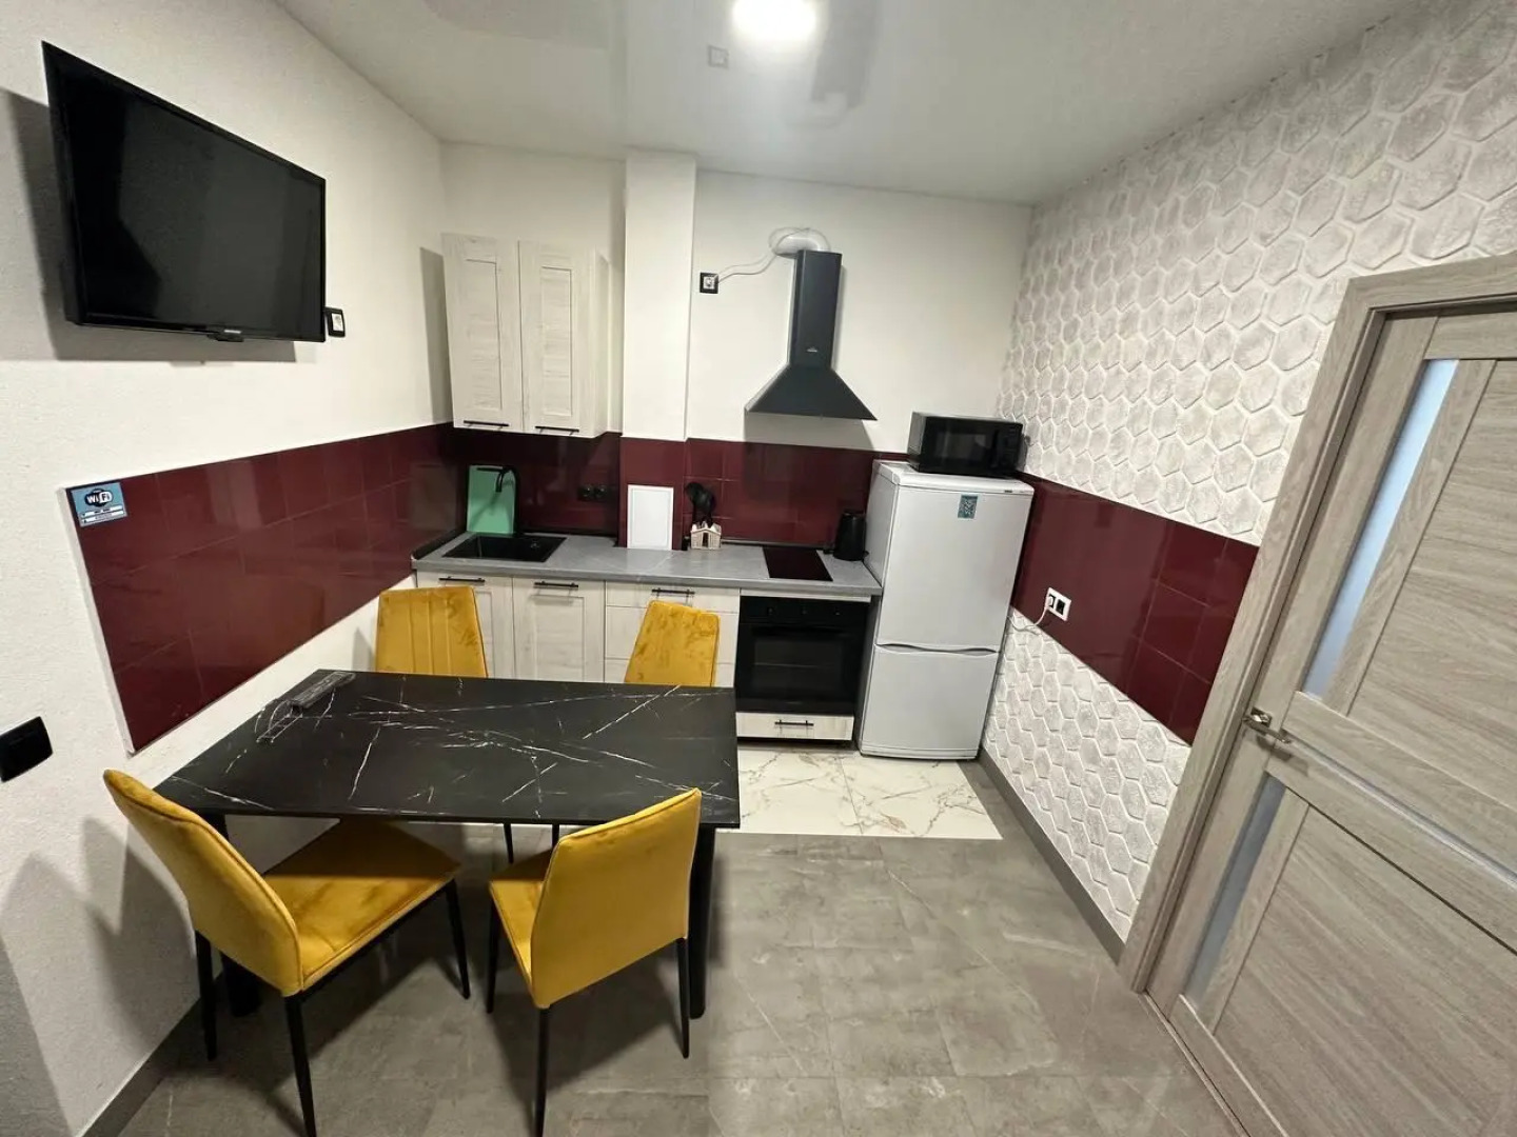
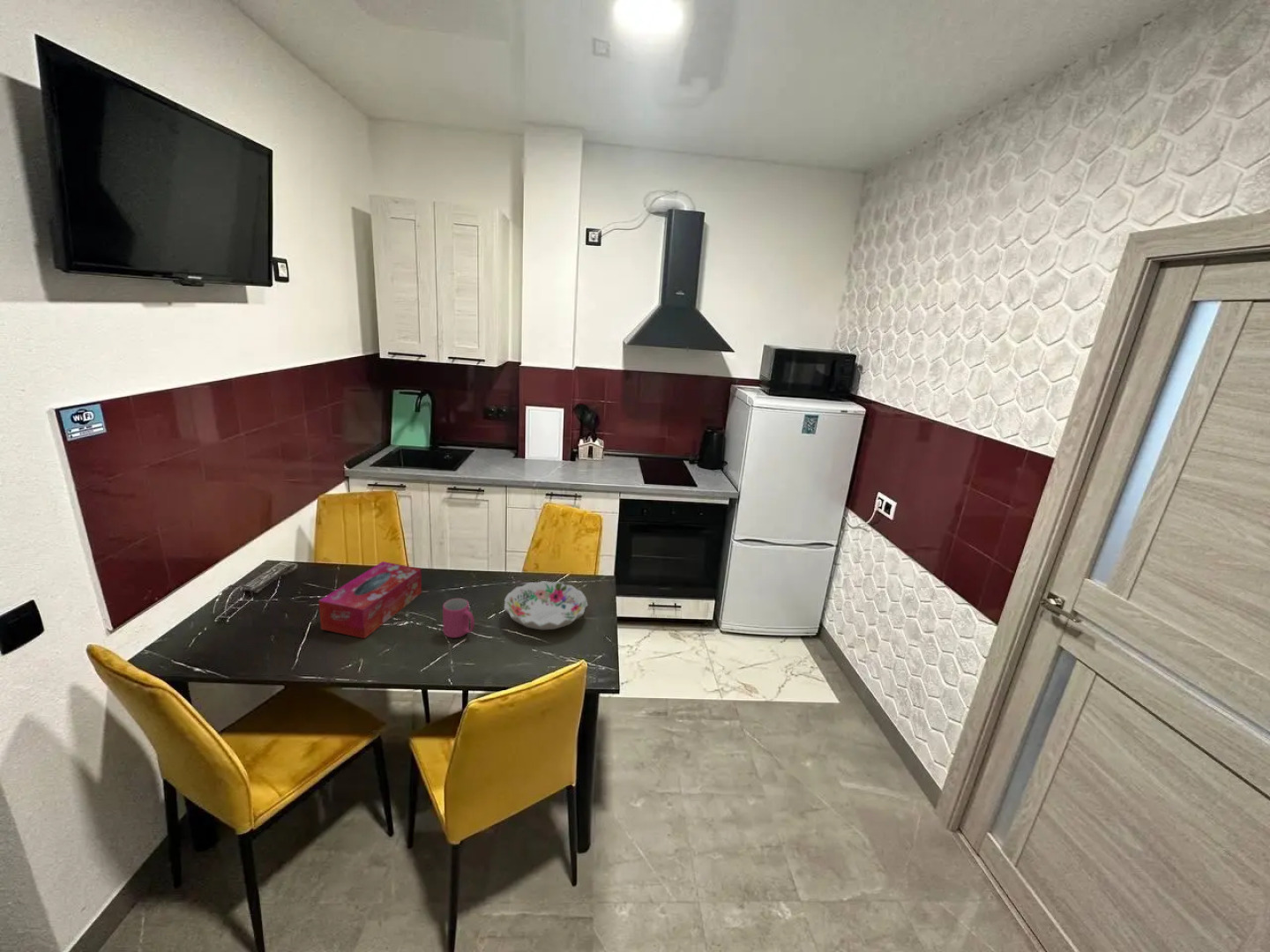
+ decorative bowl (546, 608)
+ mug (459, 620)
+ tissue box (374, 597)
